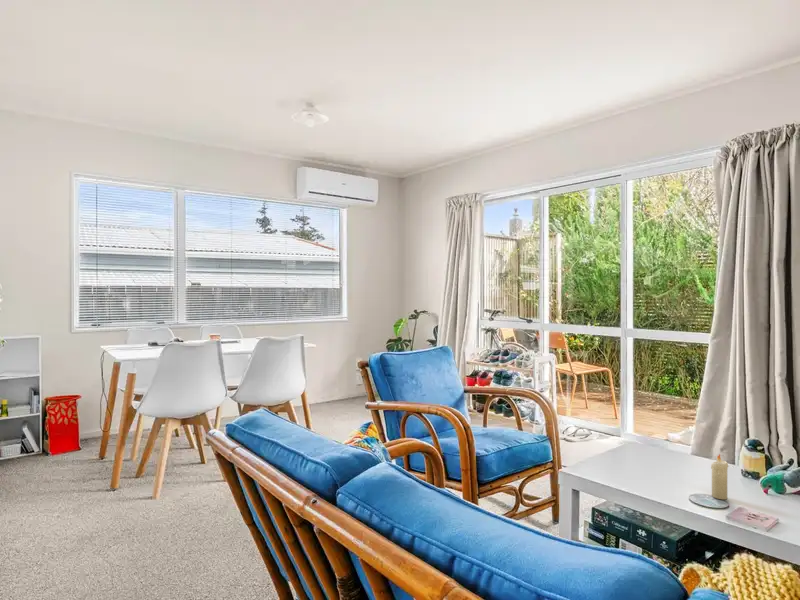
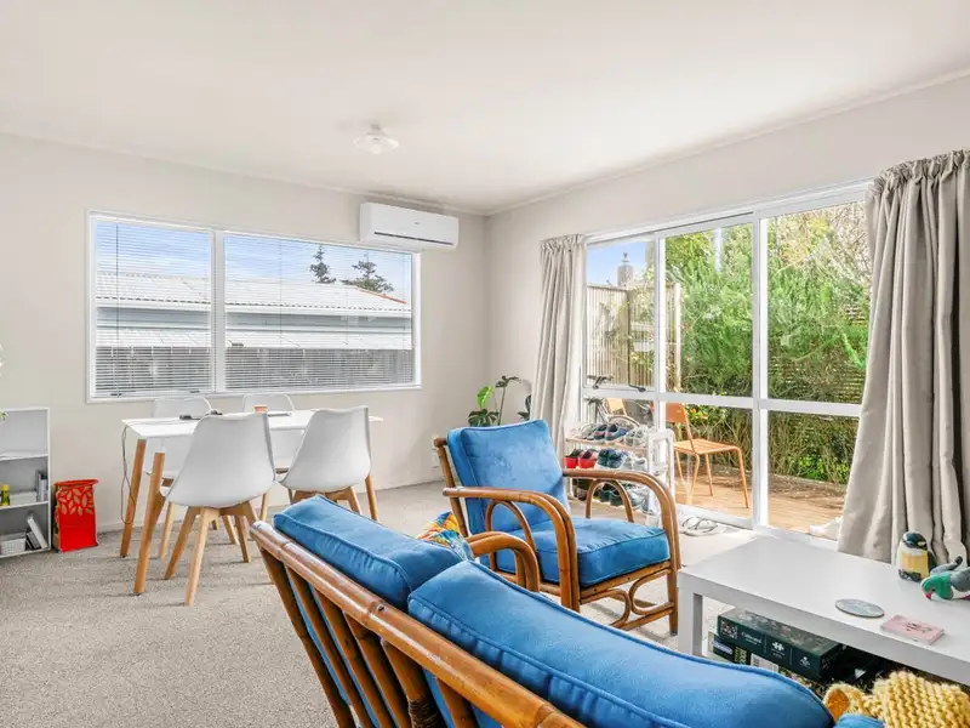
- candle (719, 475)
